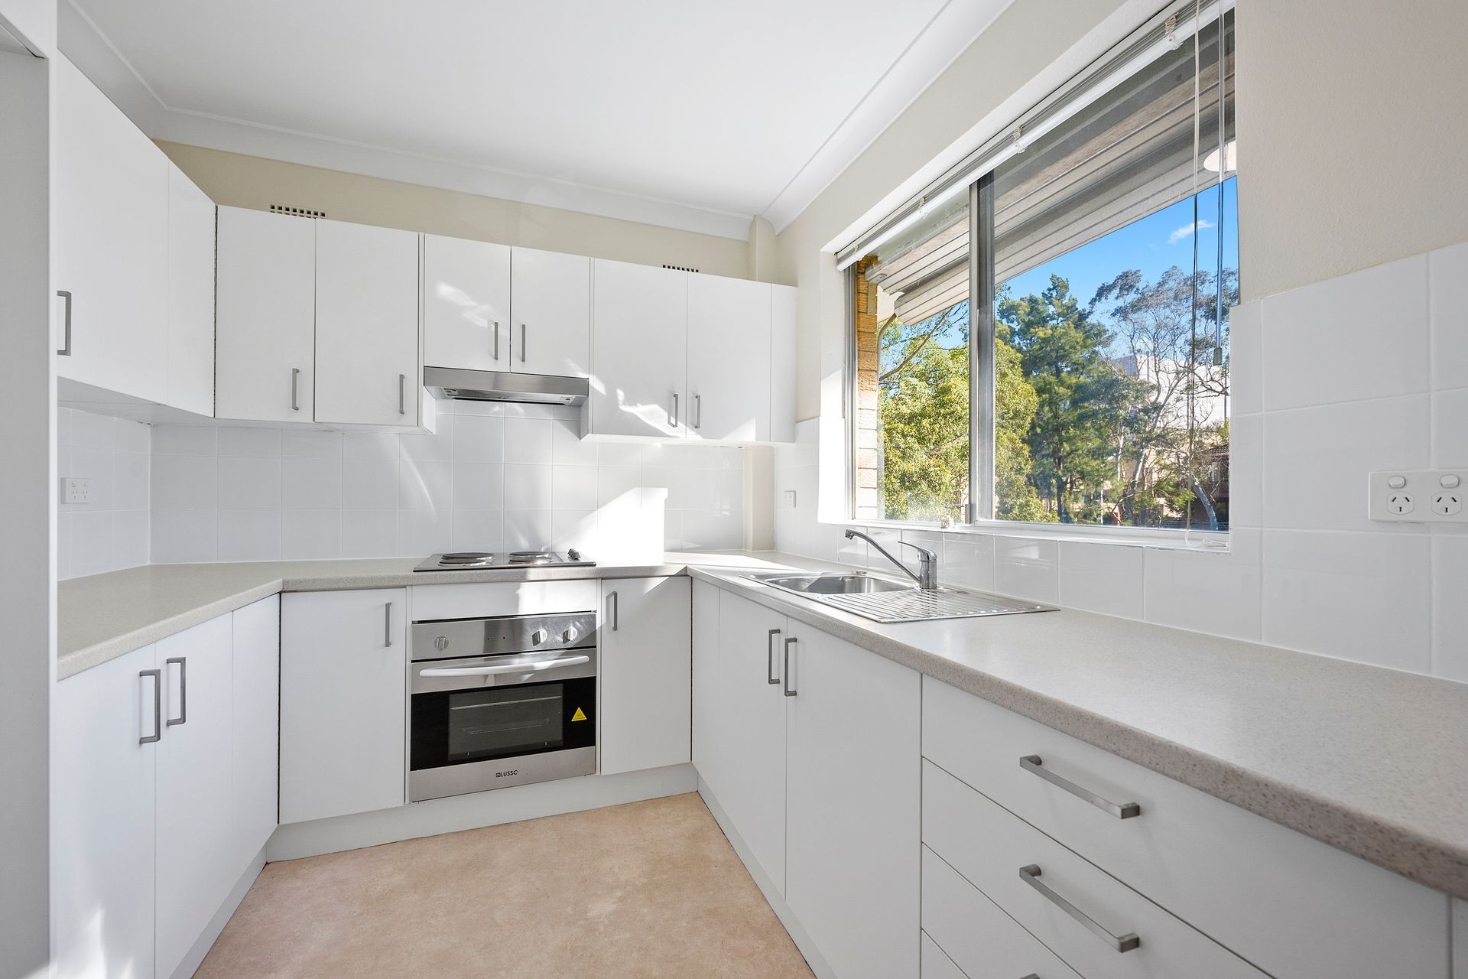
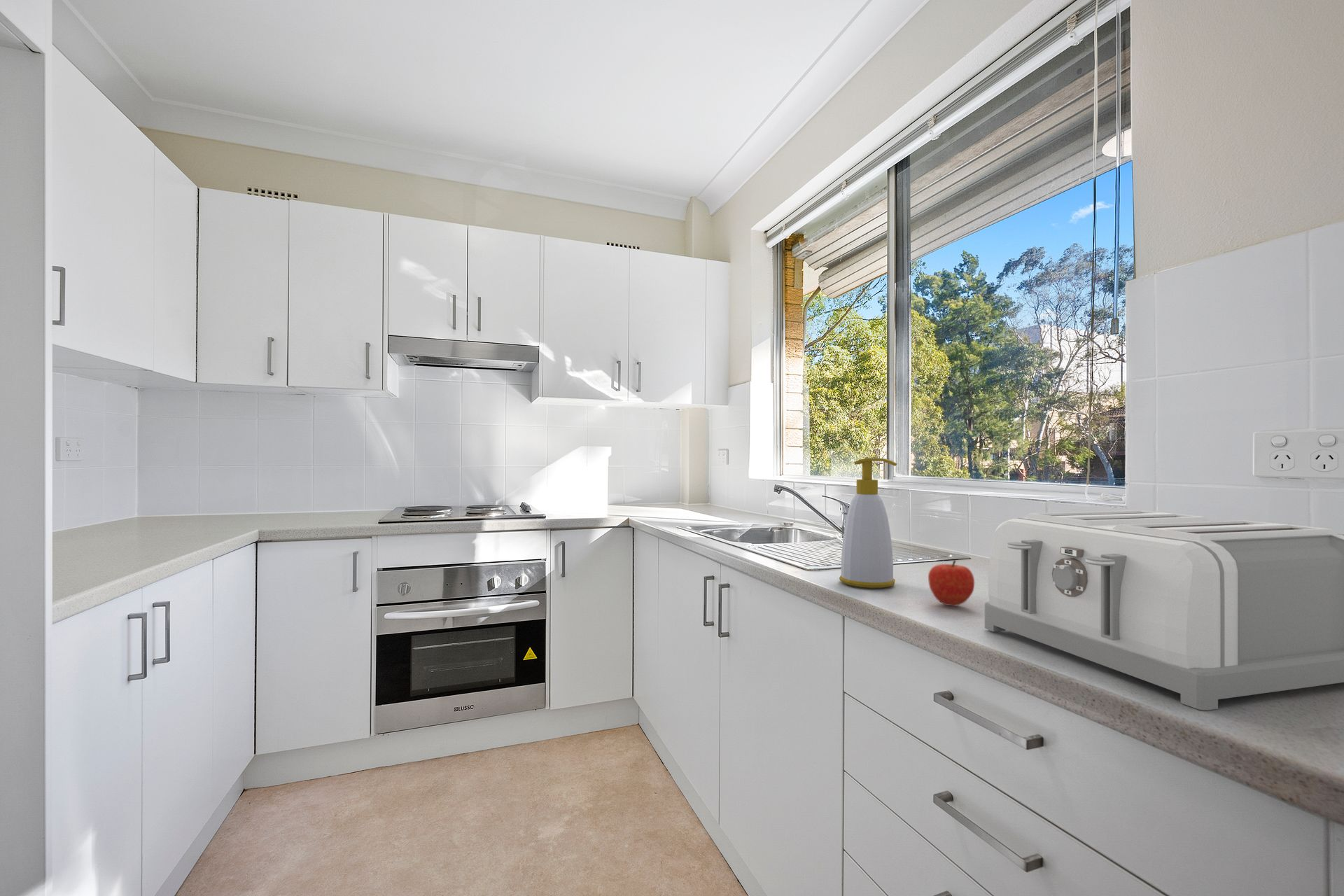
+ toaster (1155, 586)
+ soap bottle (867, 520)
+ fruit (951, 582)
